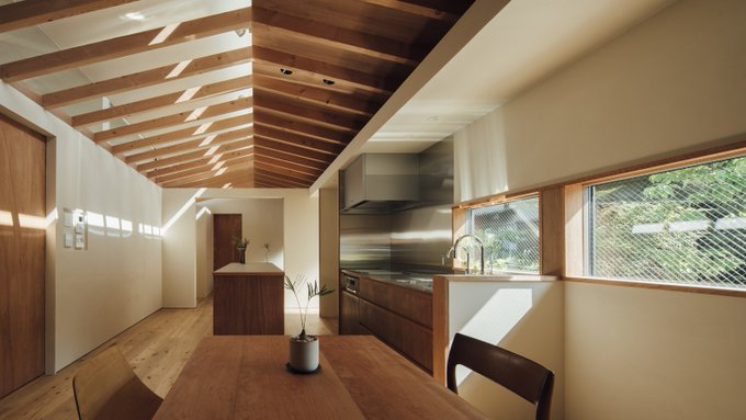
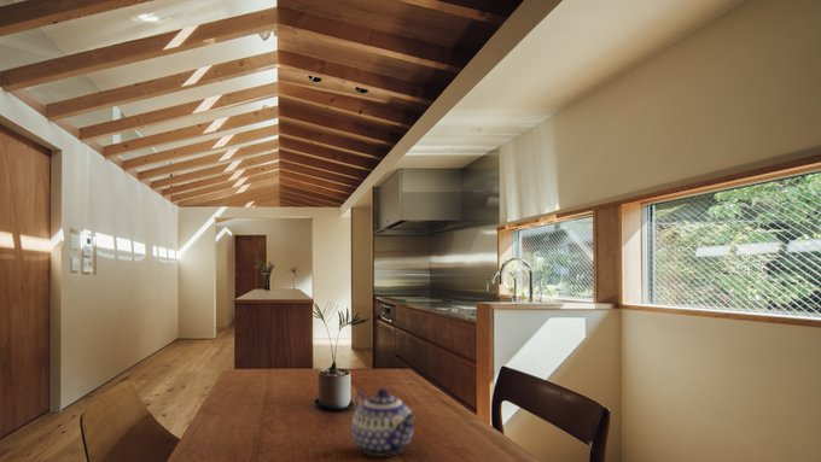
+ teapot (382, 417)
